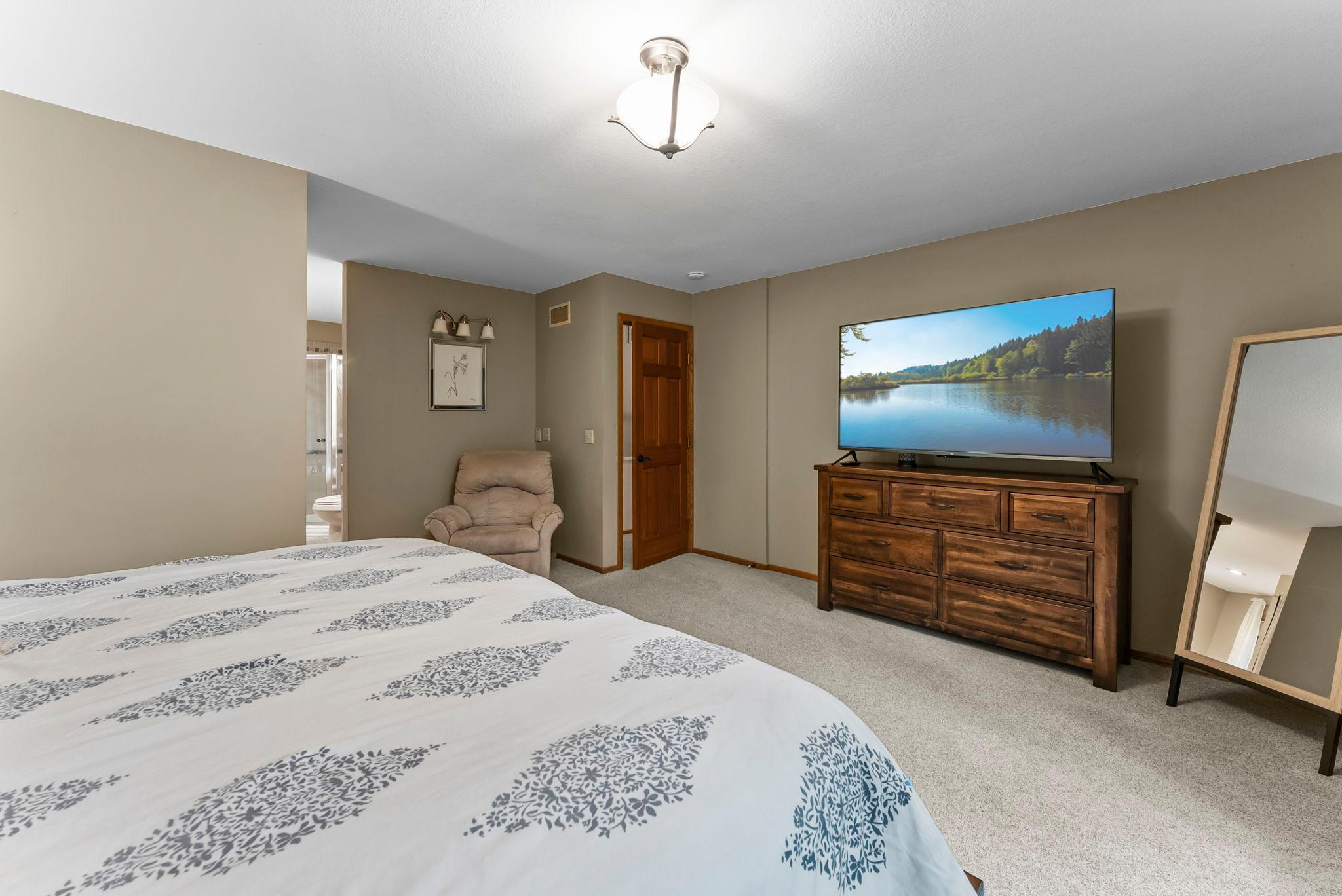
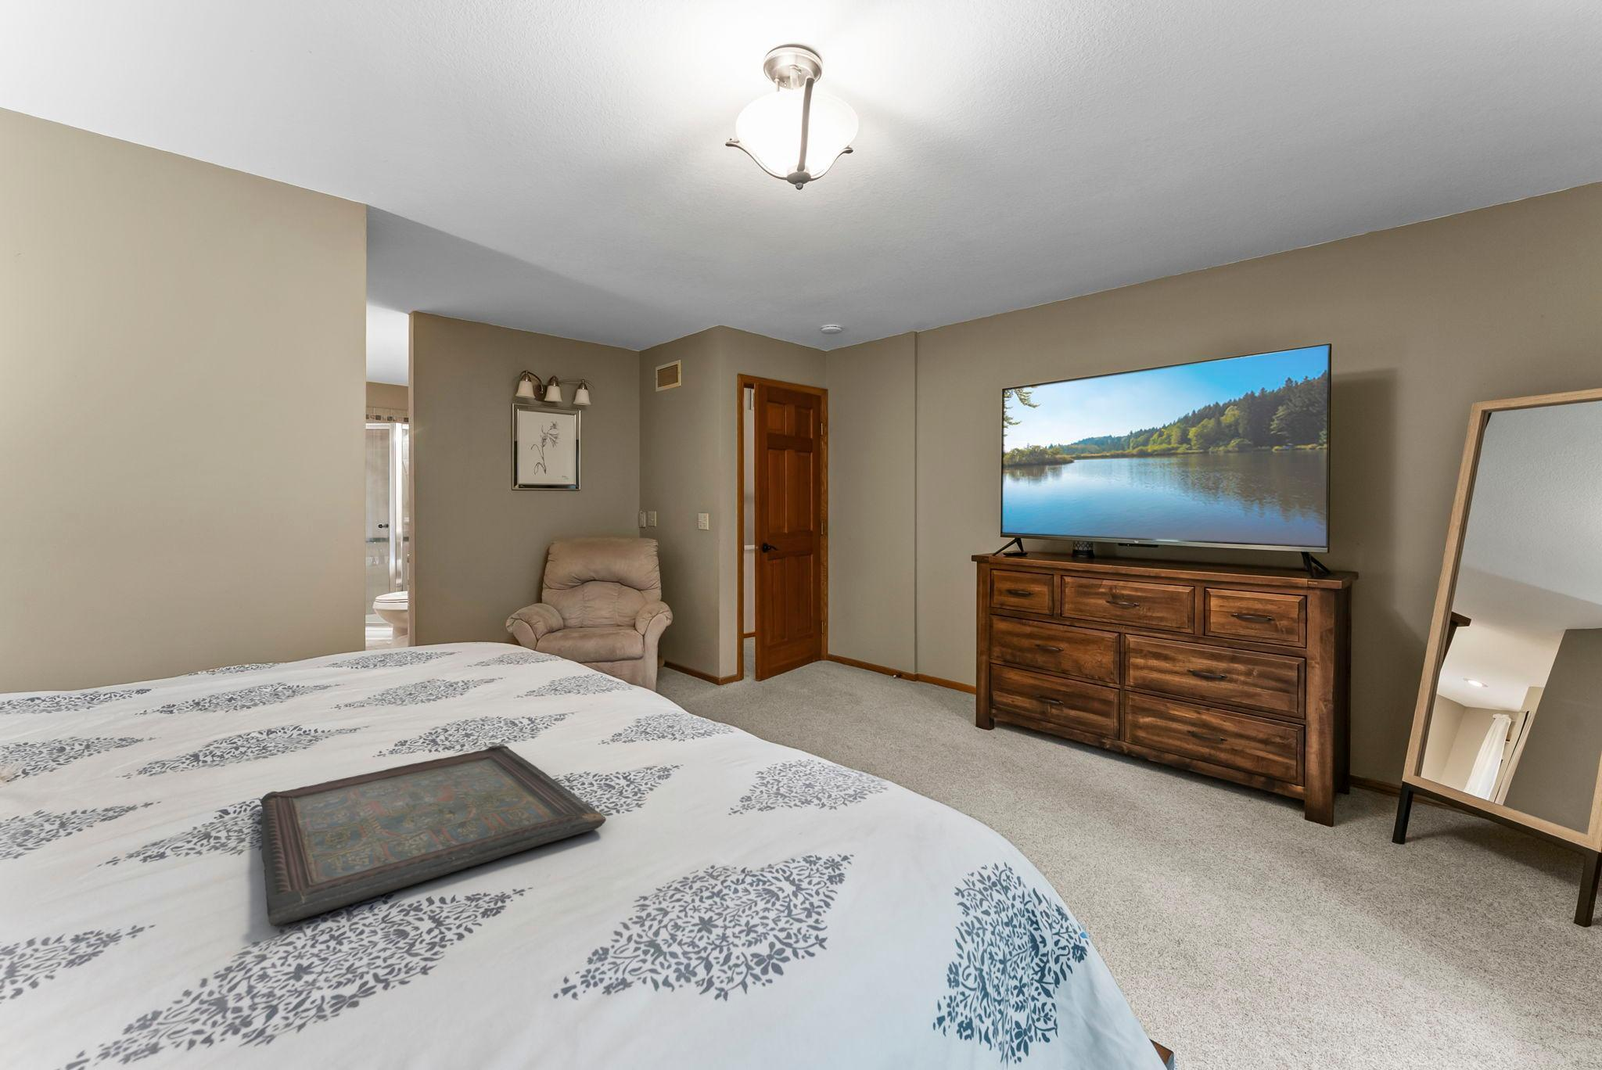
+ serving tray (426, 810)
